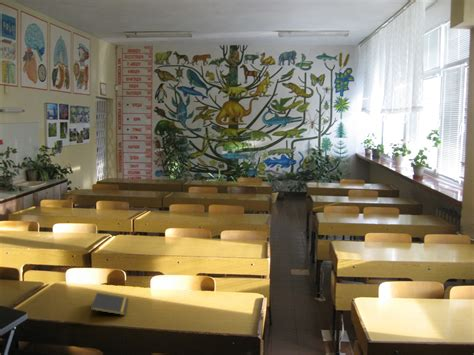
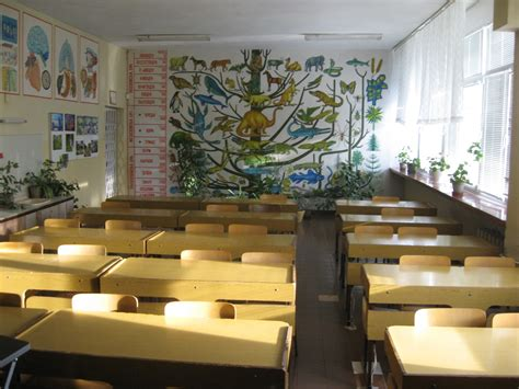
- notepad (110, 303)
